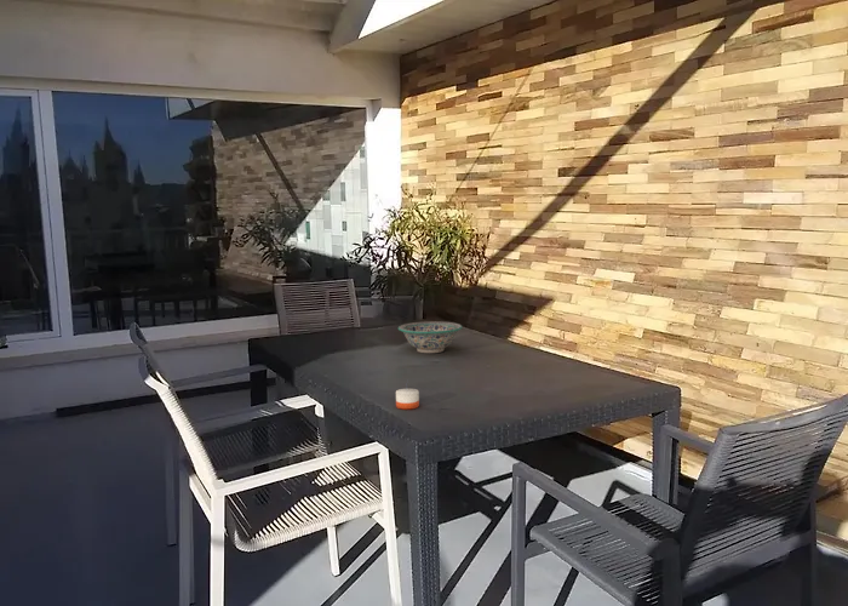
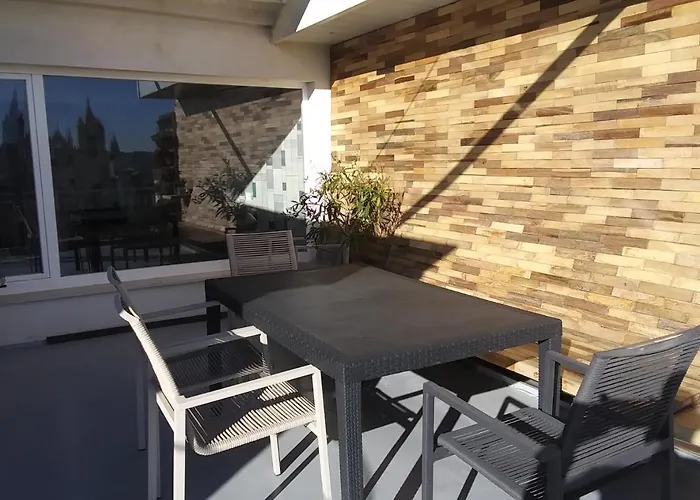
- candle (407, 390)
- decorative bowl (430, 338)
